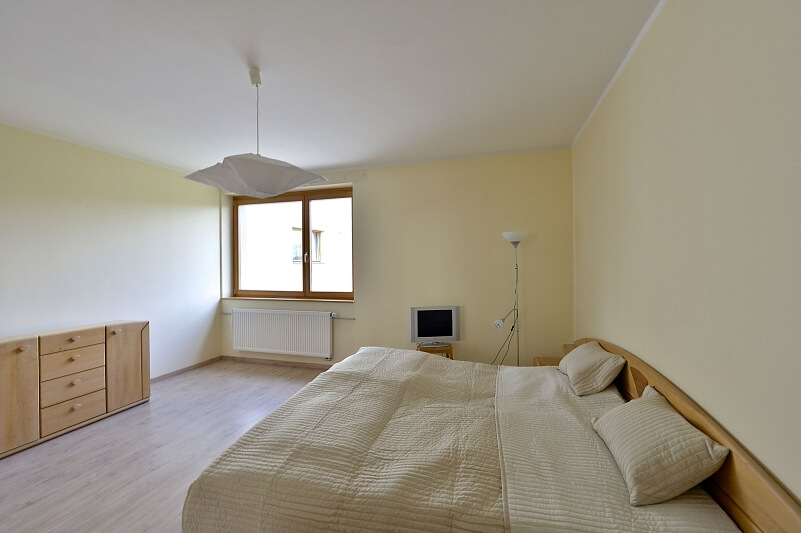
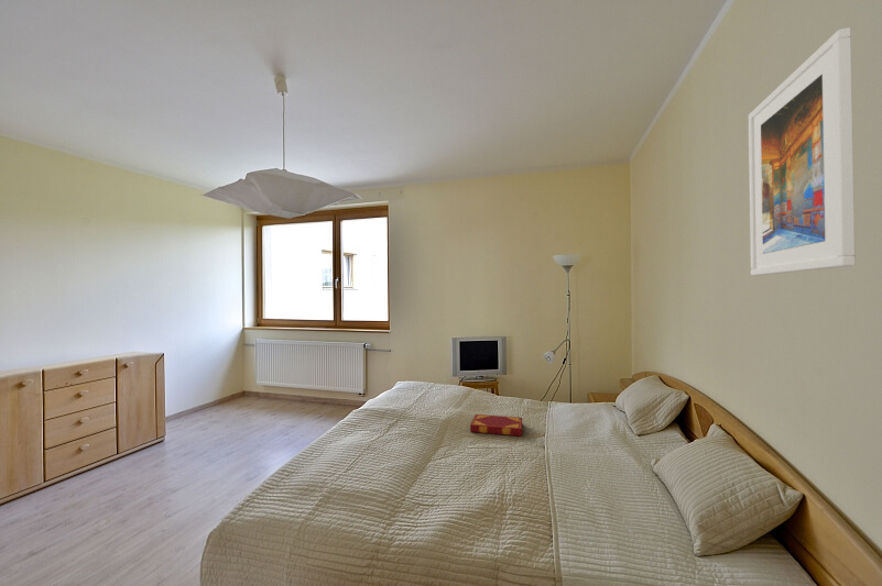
+ hardback book (497, 424)
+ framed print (791, 175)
